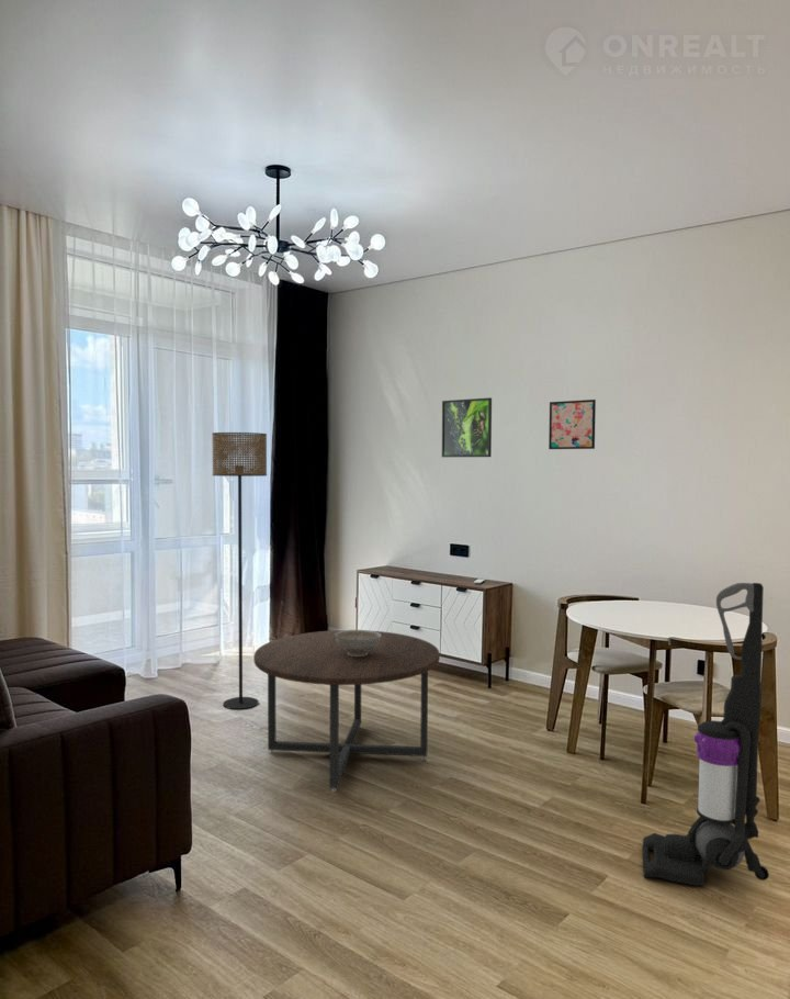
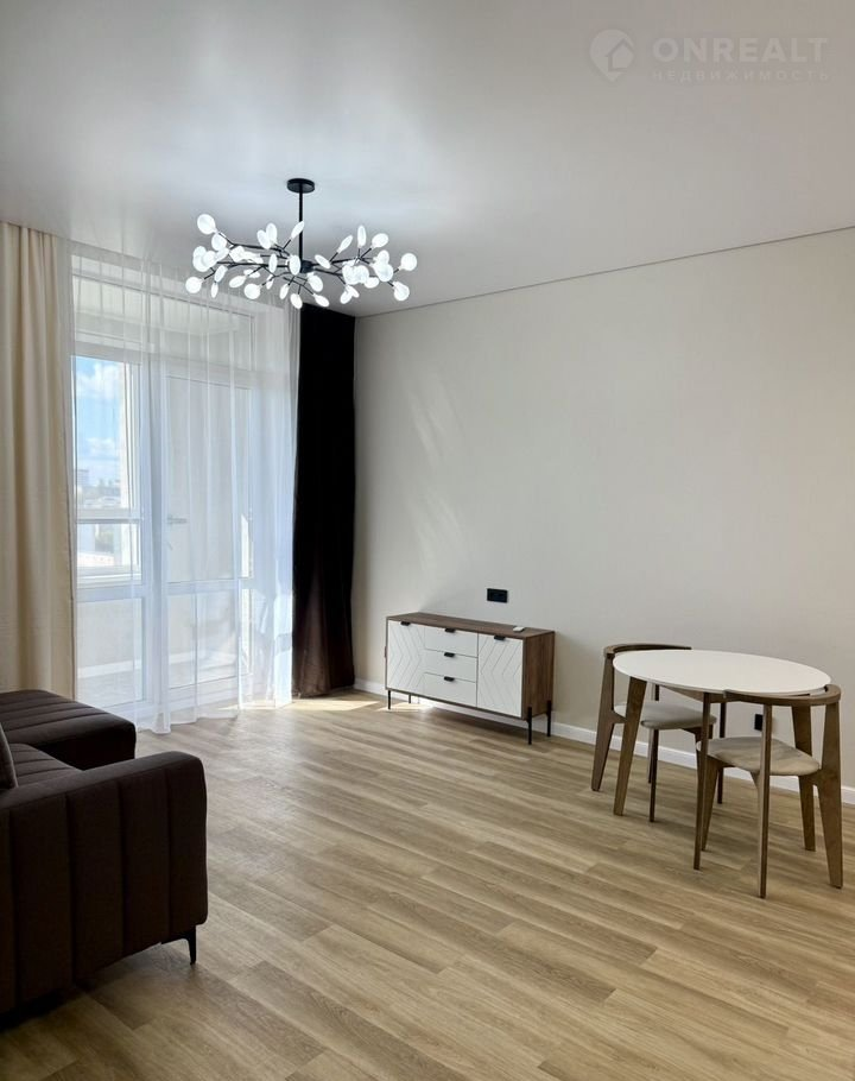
- floor lamp (239, 570)
- decorative bowl (358, 643)
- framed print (465, 428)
- coffee table (354, 703)
- vacuum cleaner (708, 727)
- wall art (572, 425)
